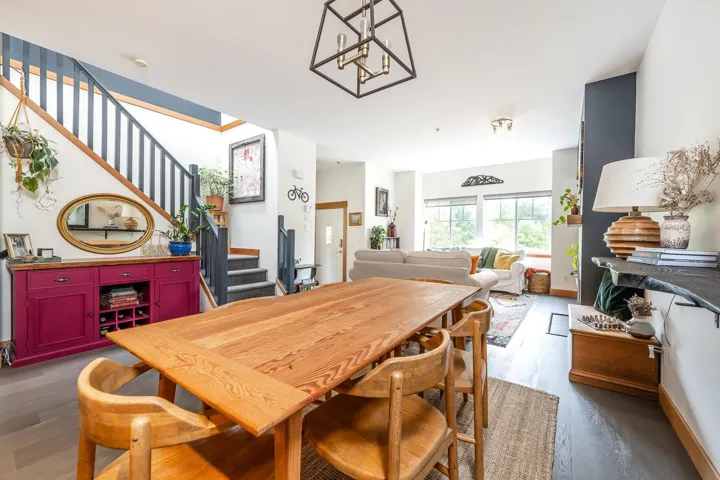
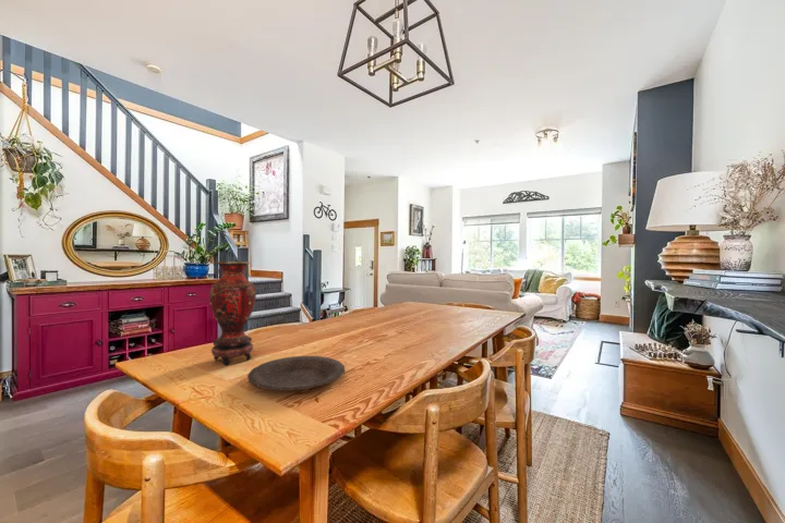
+ plate (298, 374)
+ vase (232, 311)
